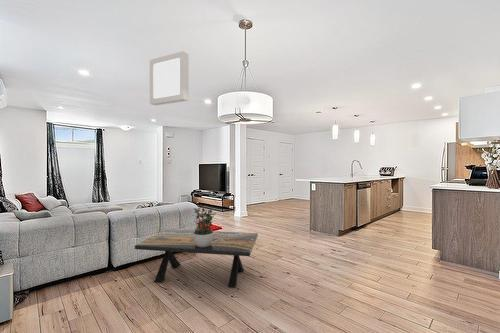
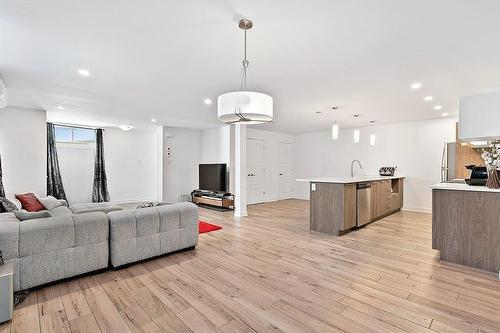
- ceiling light (168, 79)
- potted plant (204, 225)
- coffee table (203, 253)
